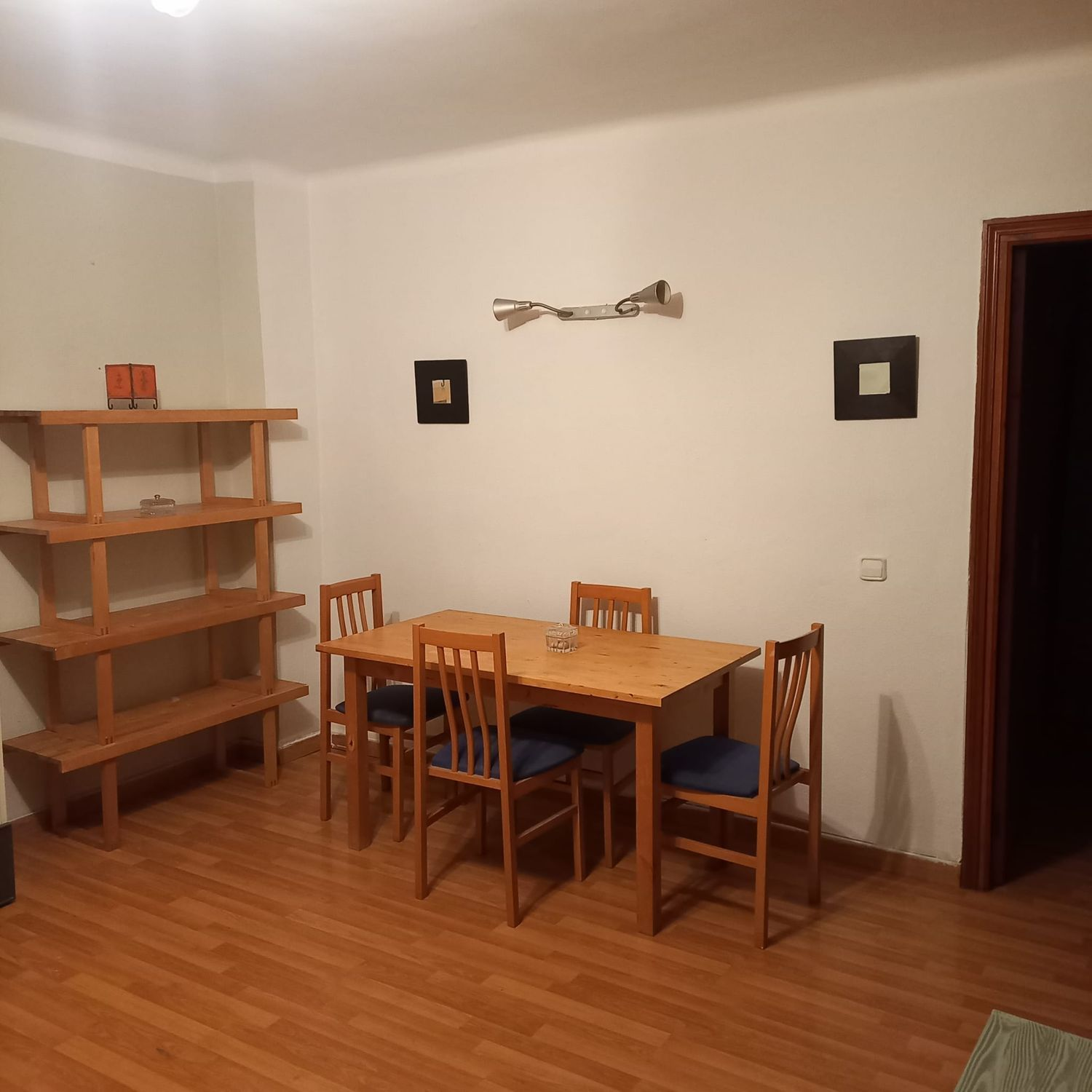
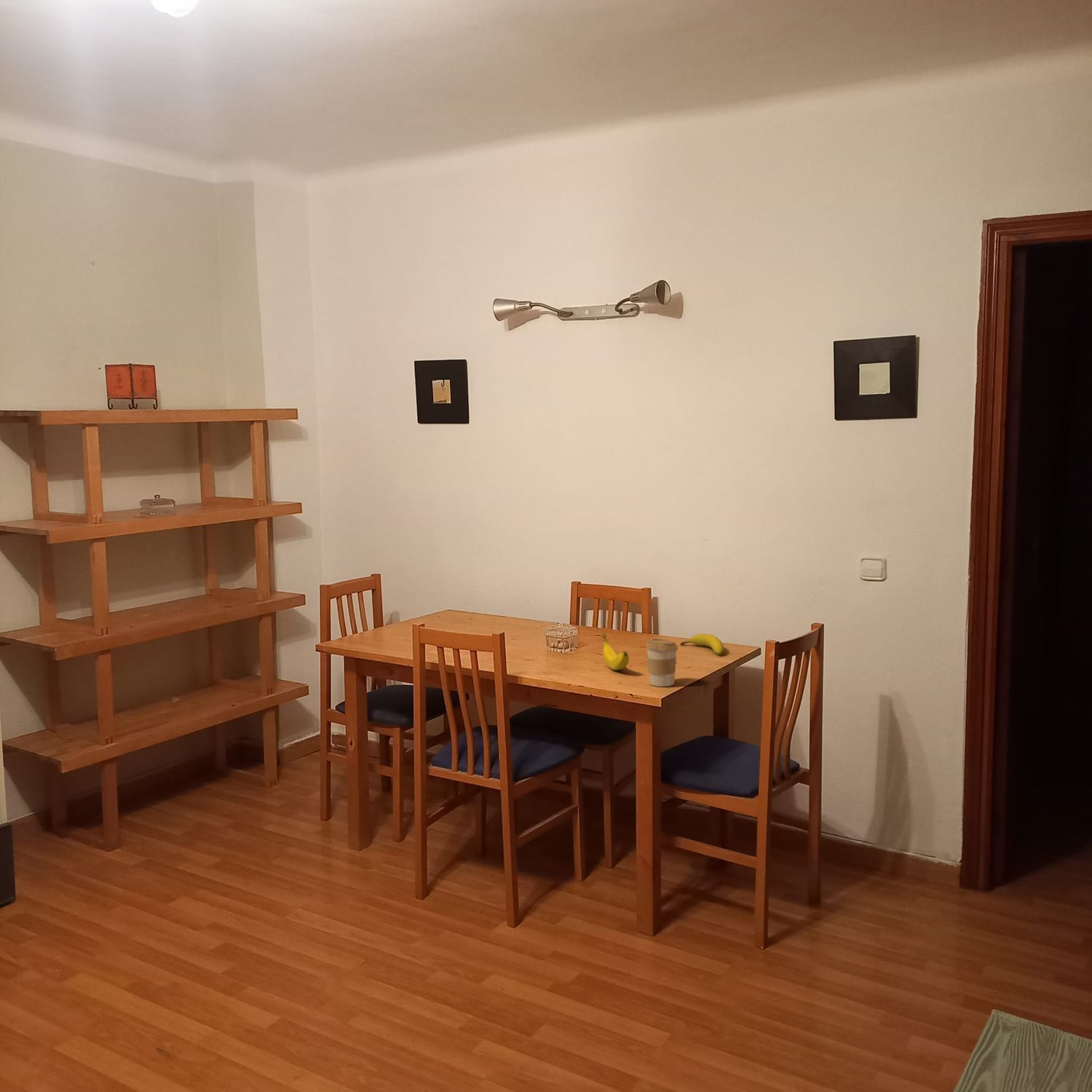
+ banana (615, 654)
+ coffee cup (662, 661)
+ fruit (707, 642)
